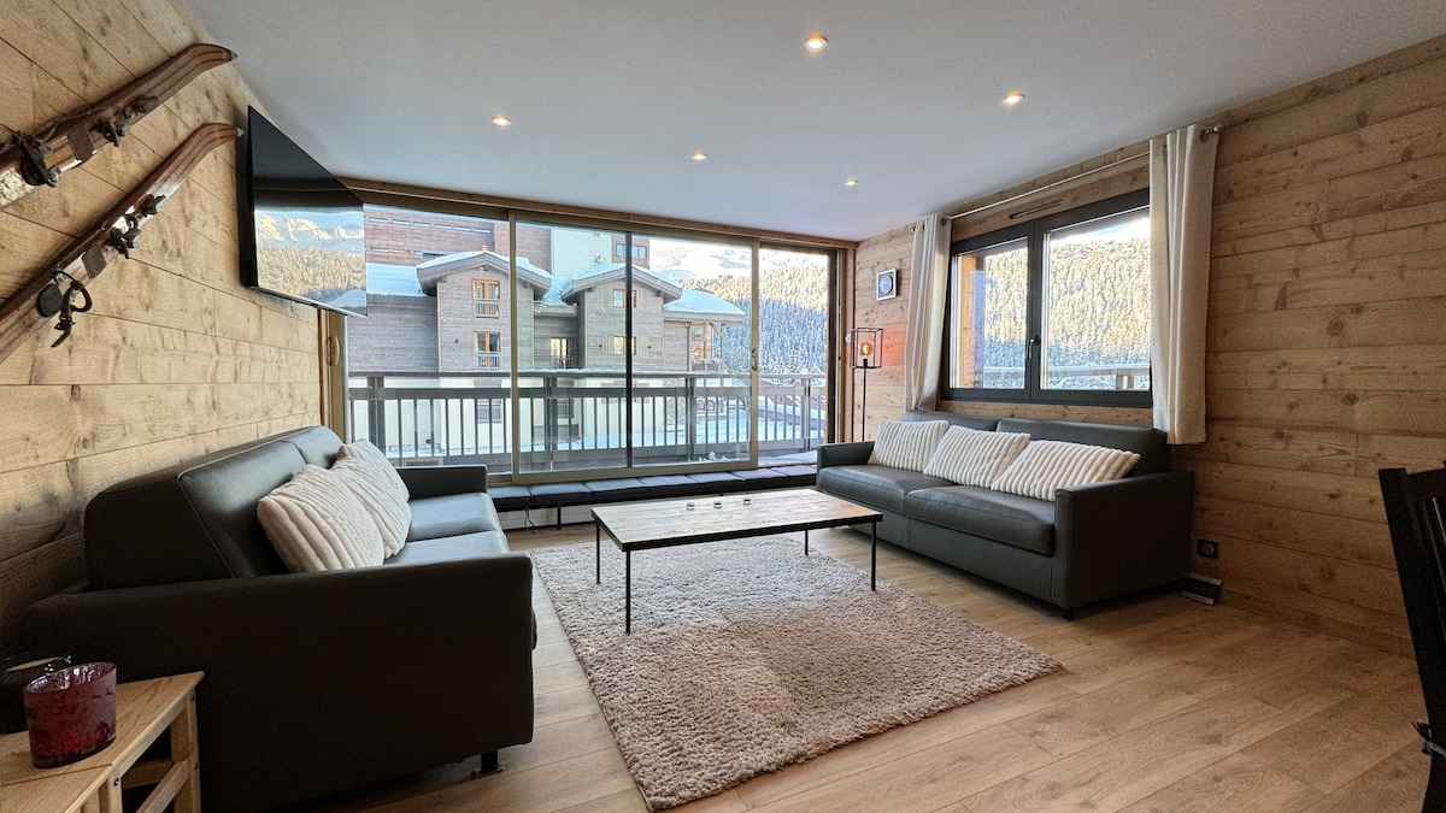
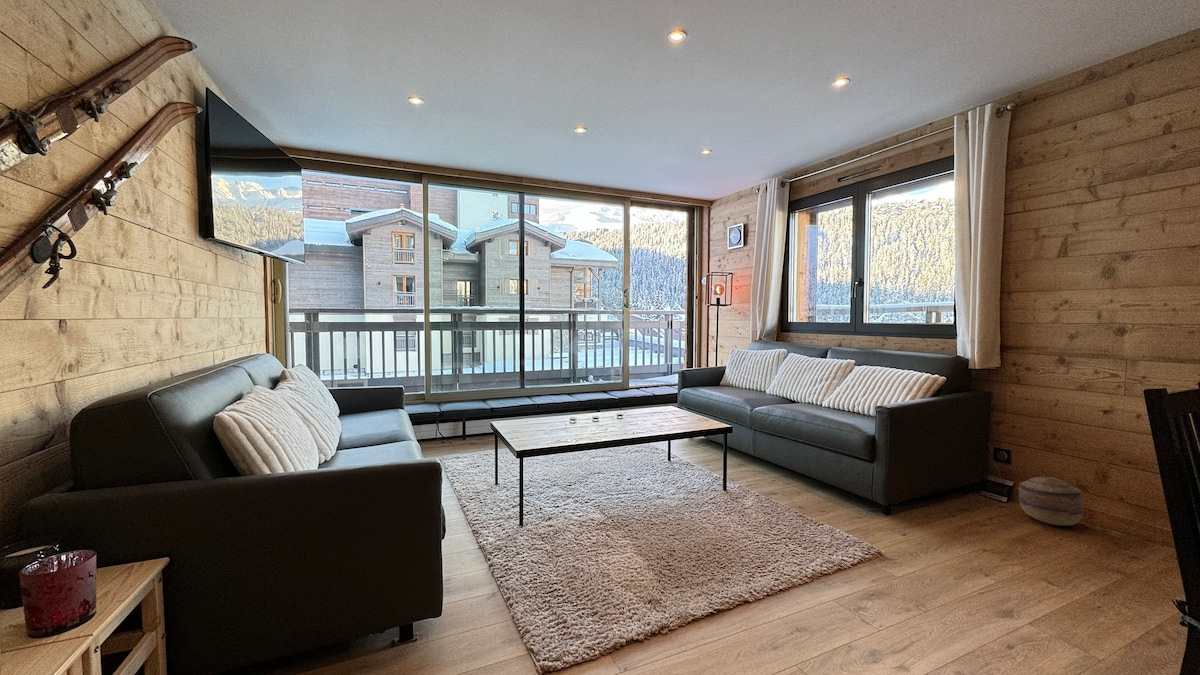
+ basket (1049, 499)
